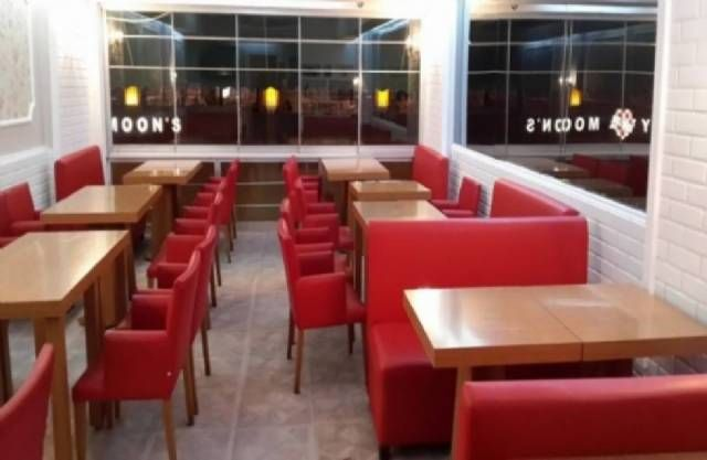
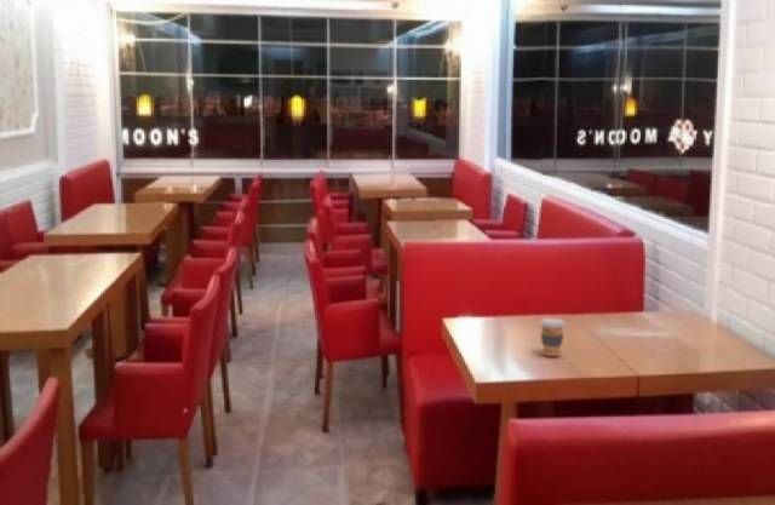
+ coffee cup (551, 337)
